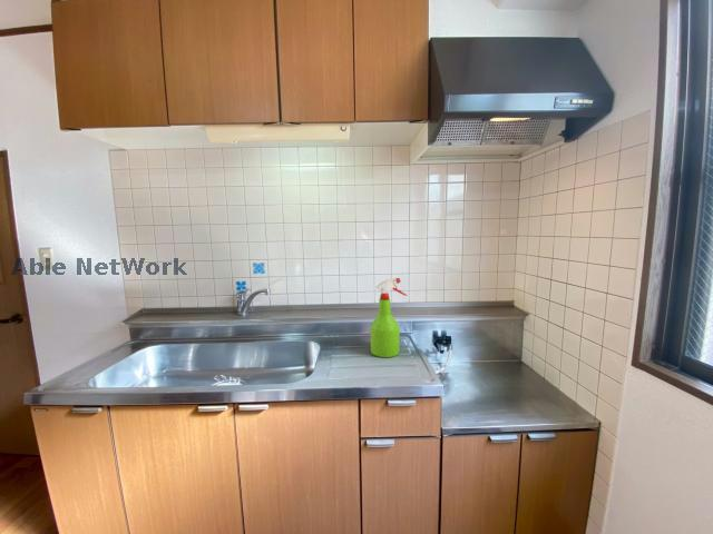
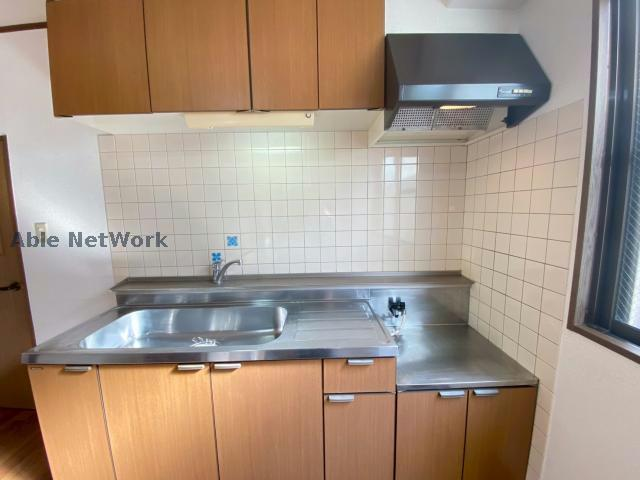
- spray bottle (389, 315)
